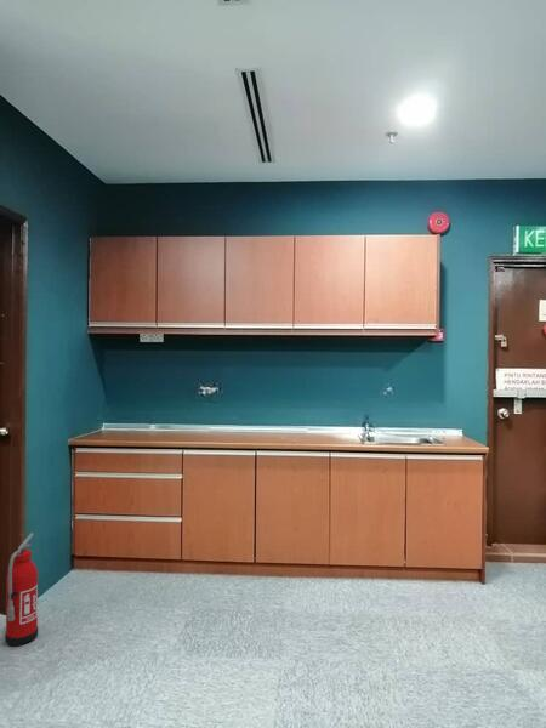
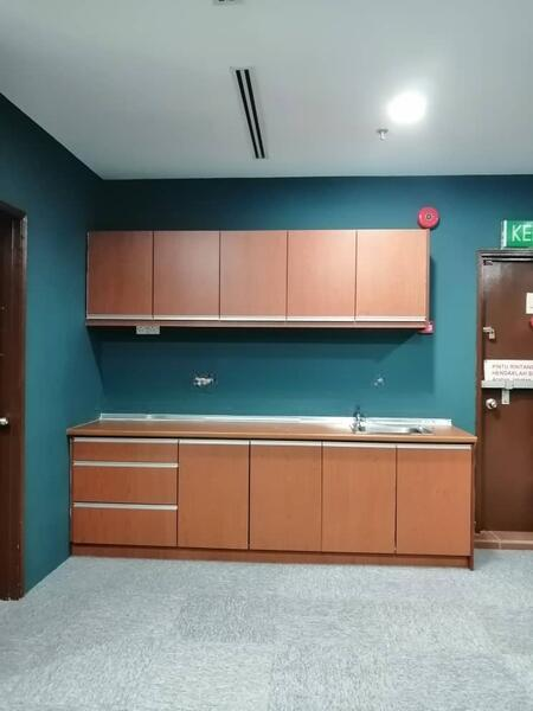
- fire extinguisher (21, 588)
